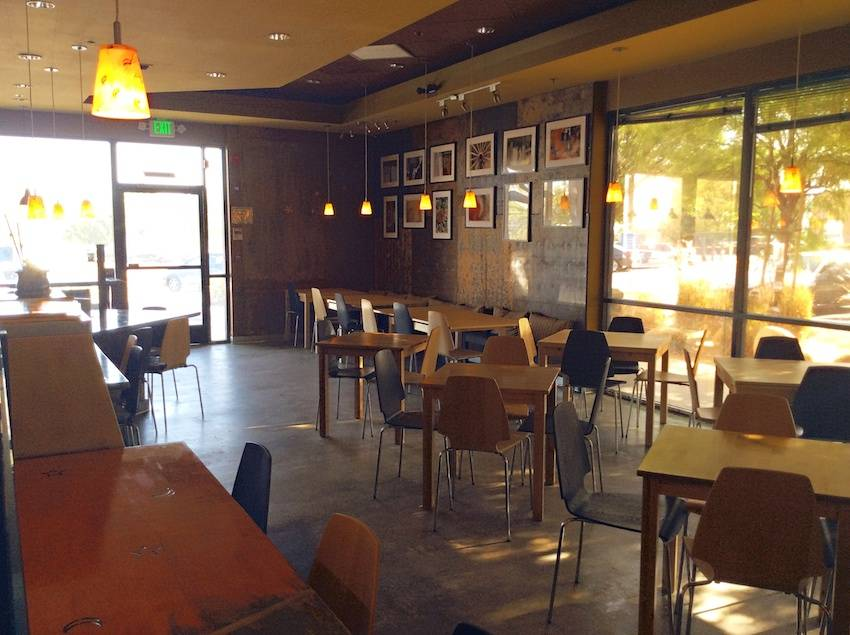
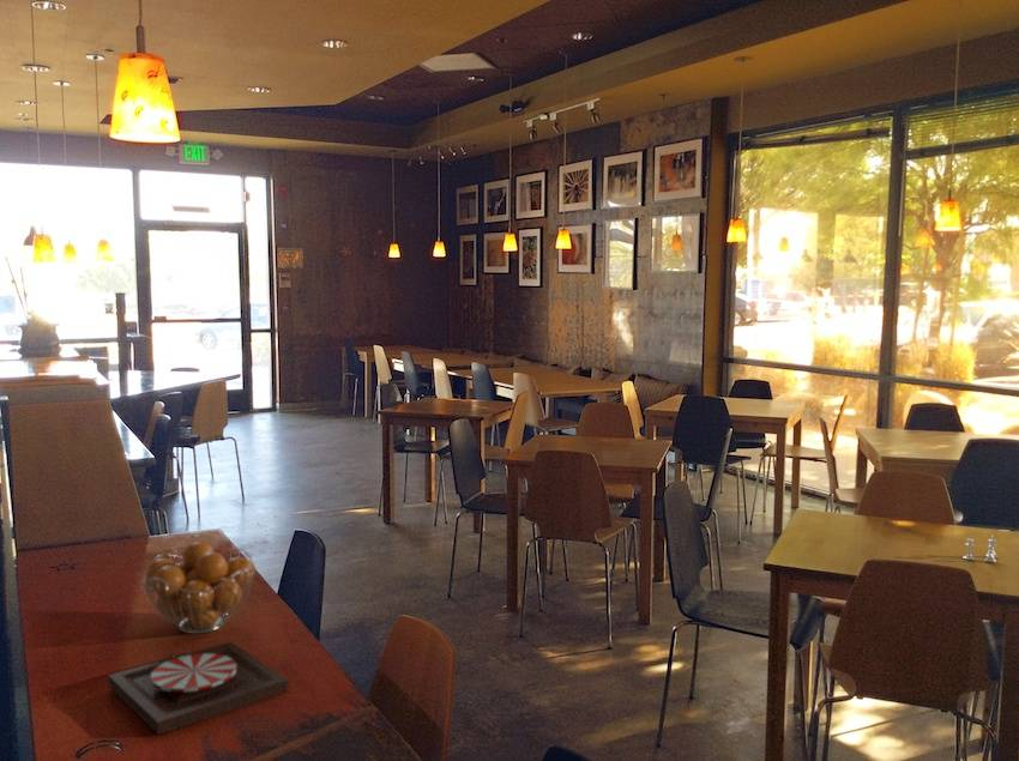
+ salt and pepper shaker set (988, 550)
+ fruit basket (200, 586)
+ plate (198, 678)
